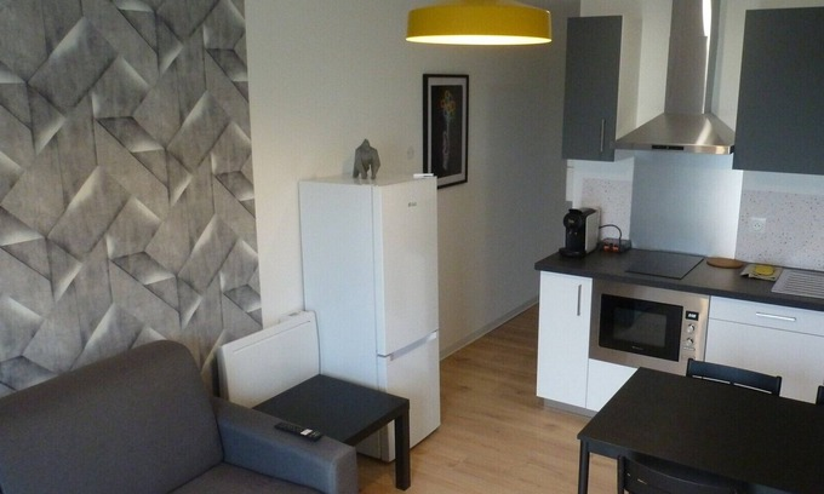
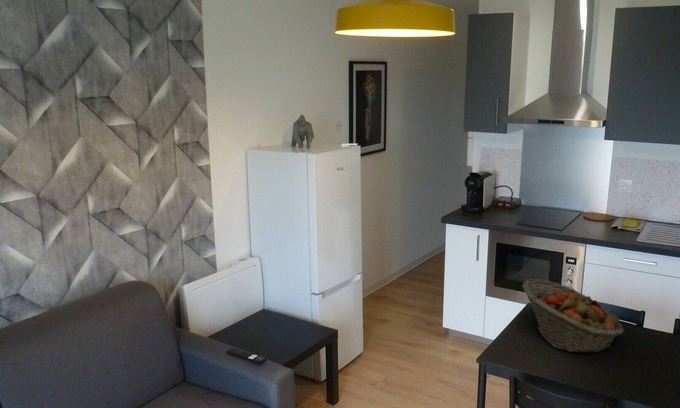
+ fruit basket (570, 313)
